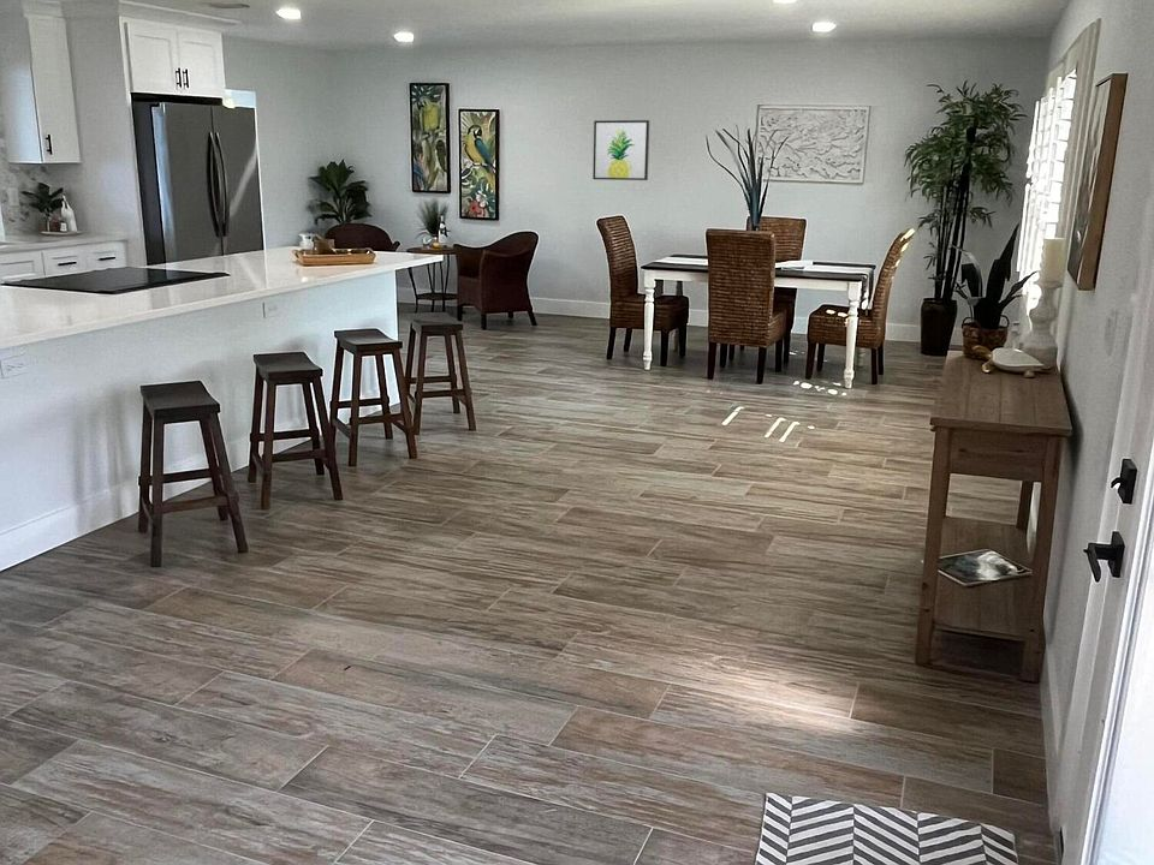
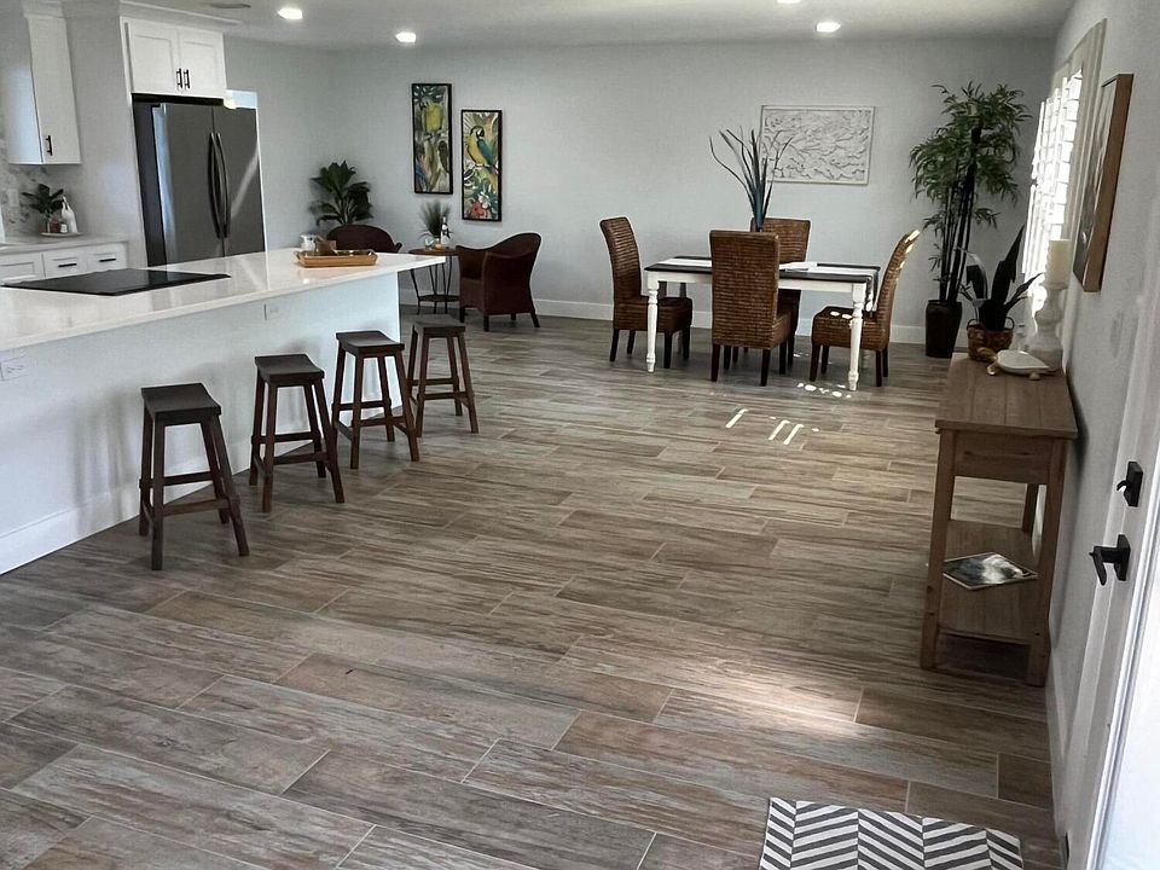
- wall art (620, 150)
